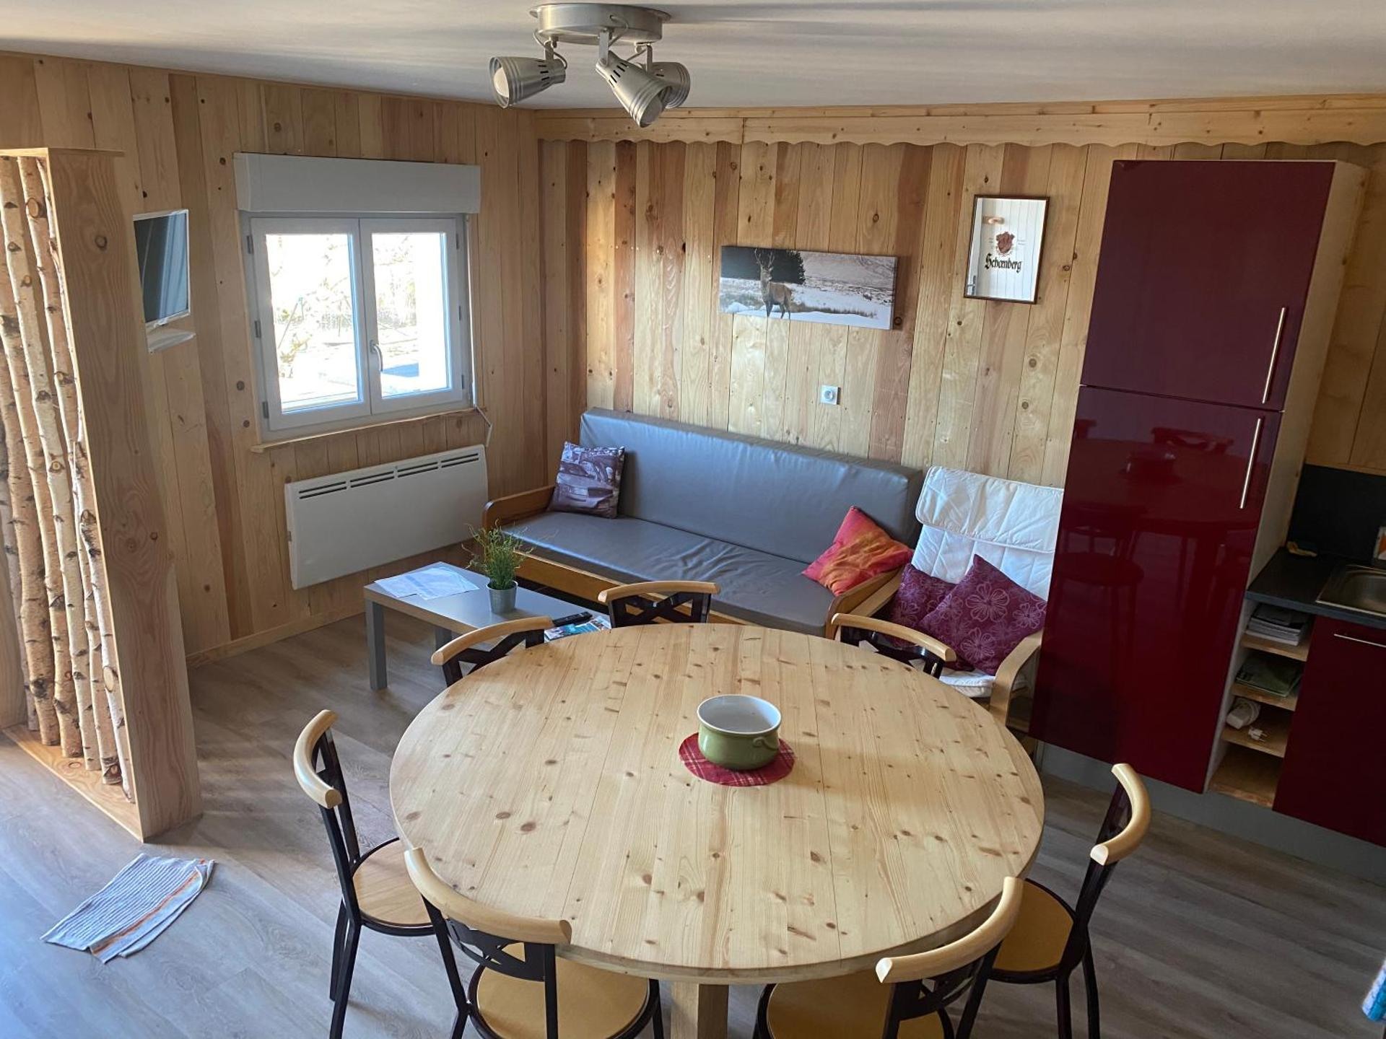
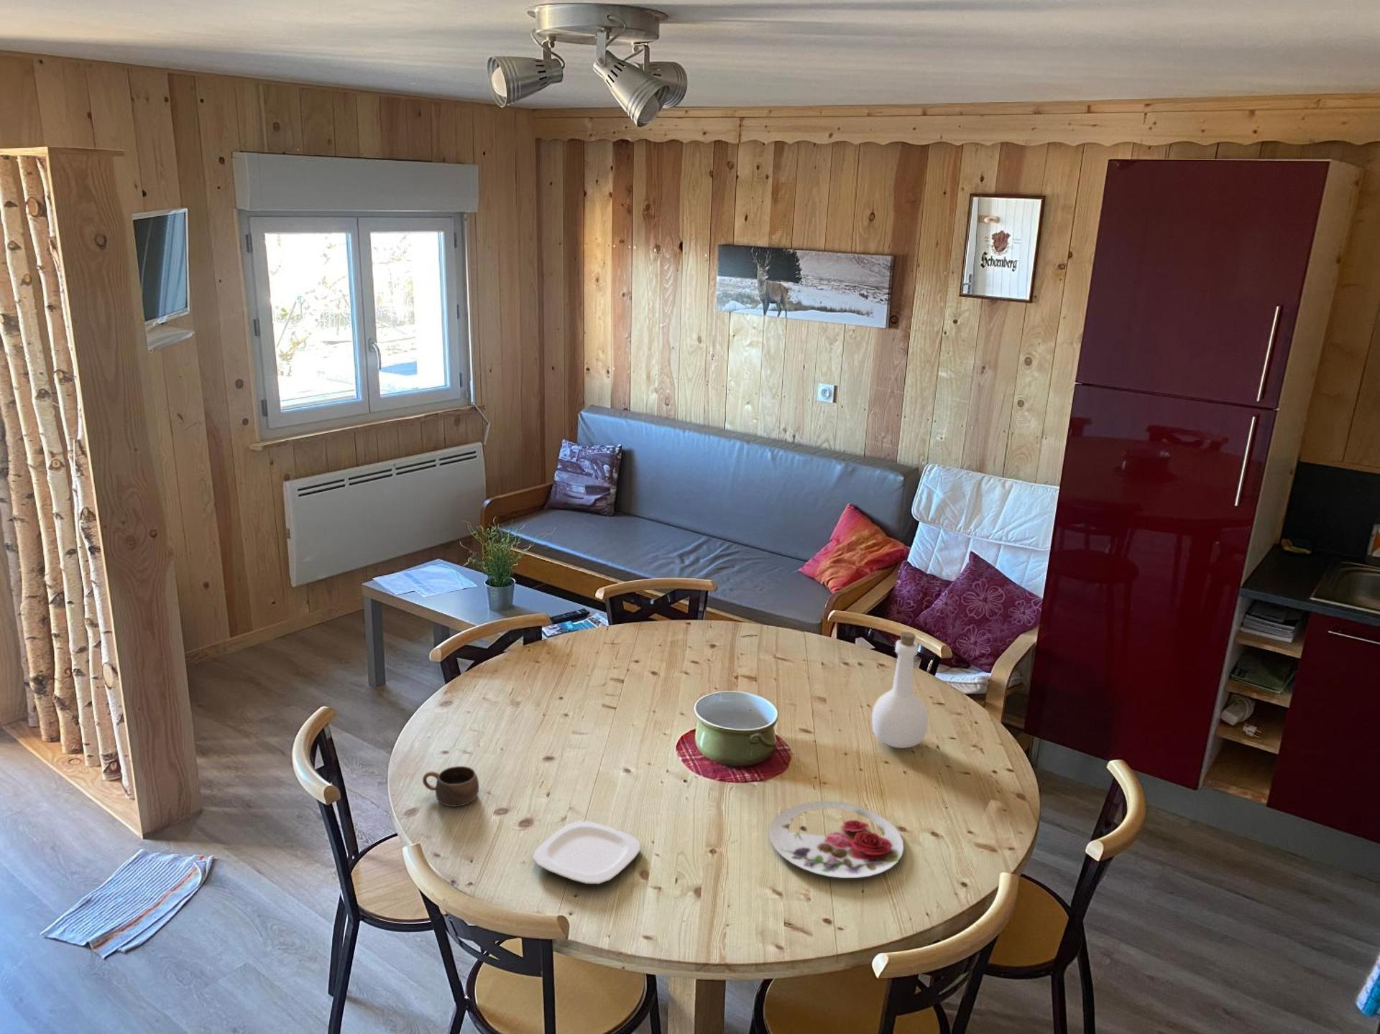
+ bottle (902, 690)
+ plate (836, 836)
+ cup (451, 784)
+ plate (587, 853)
